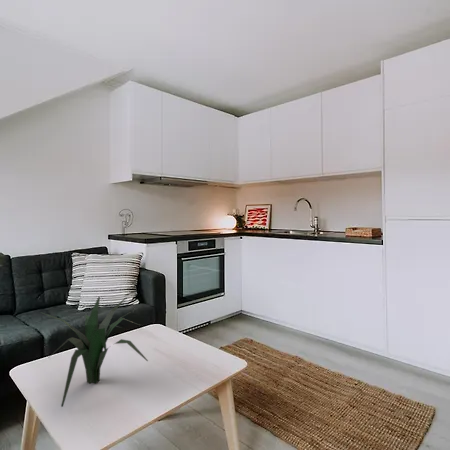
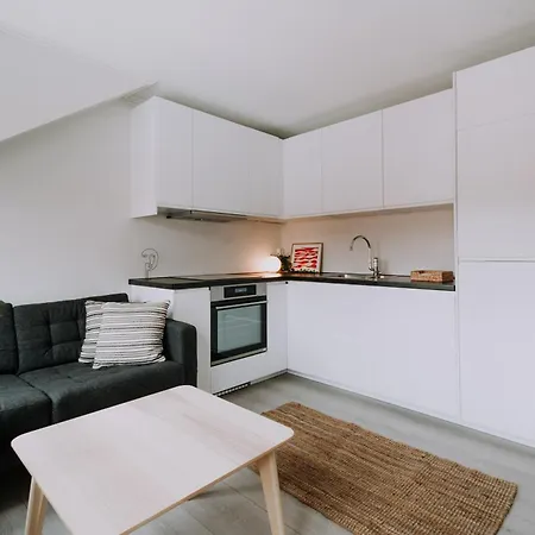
- plant (95, 344)
